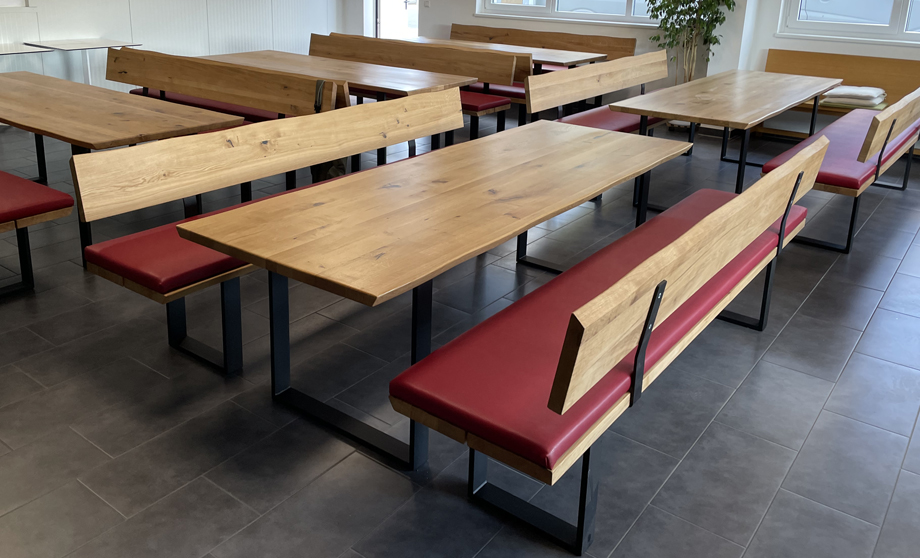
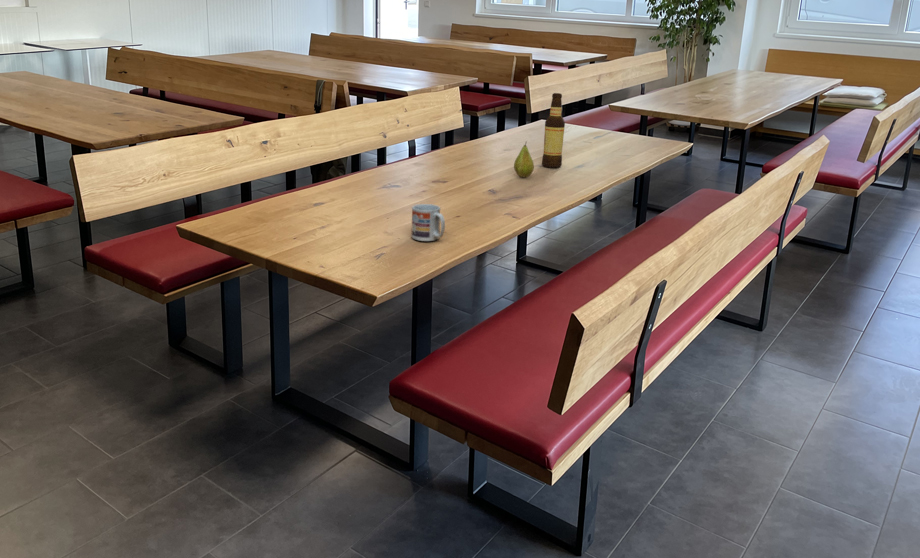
+ cup (429, 223)
+ fruit (524, 158)
+ bottle (554, 130)
